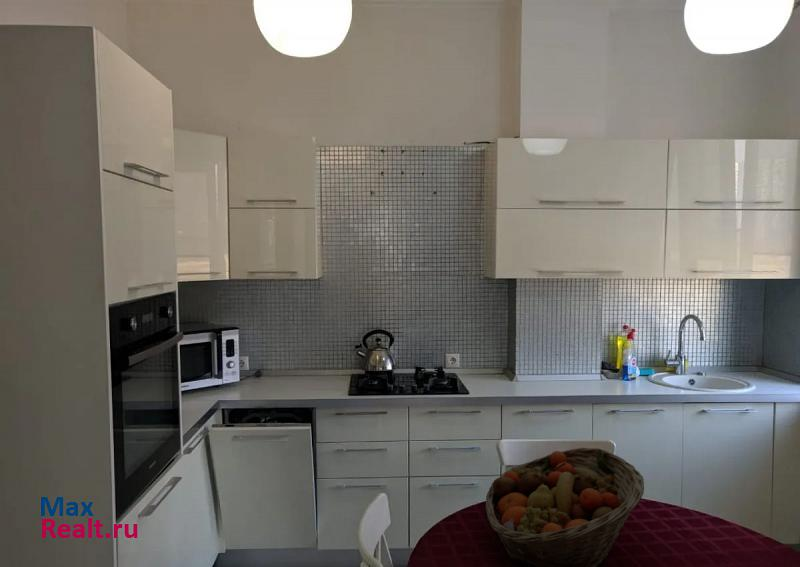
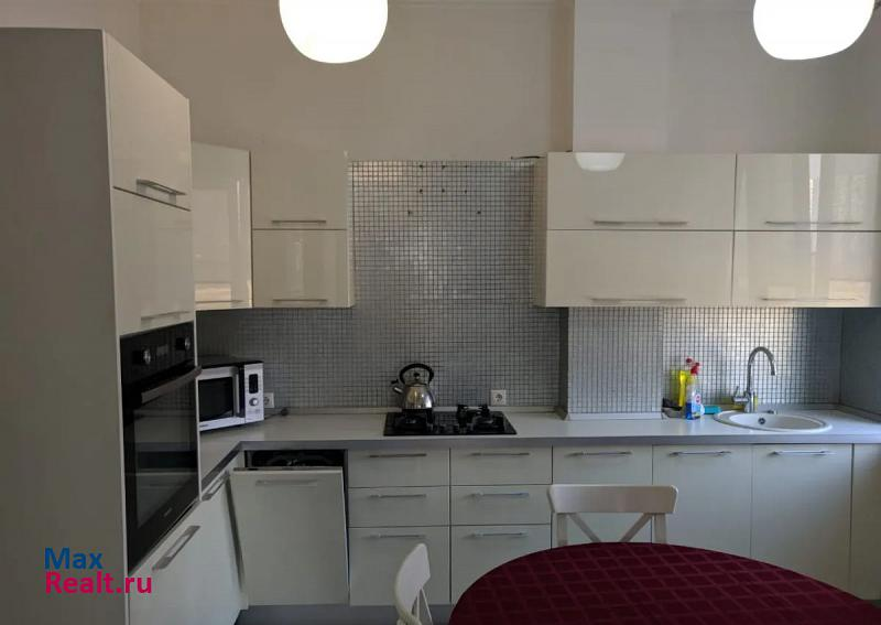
- fruit basket (560, 503)
